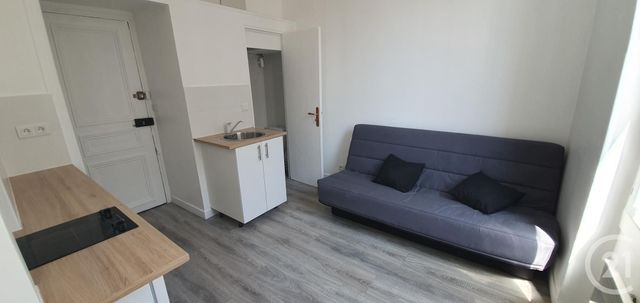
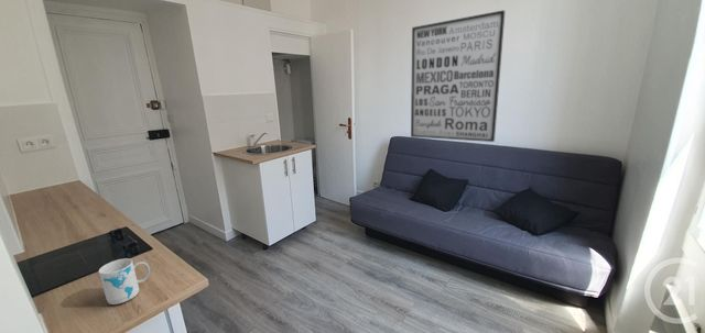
+ wall art (452, 81)
+ mug (127, 277)
